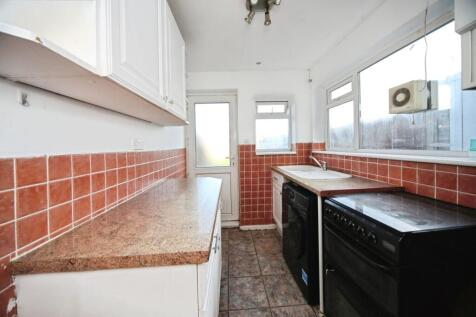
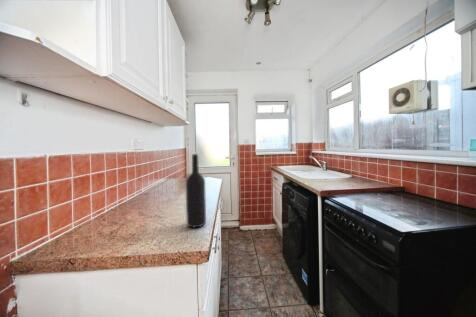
+ wine bottle (195, 189)
